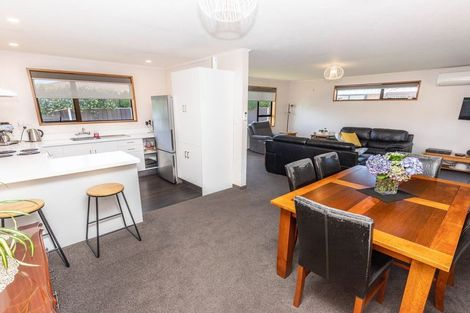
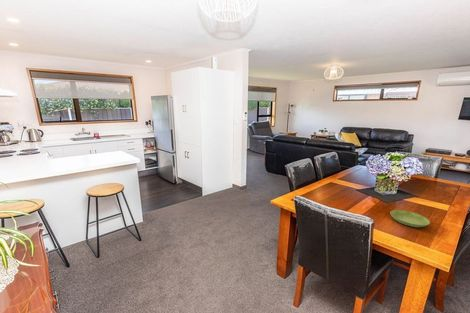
+ saucer (408, 218)
